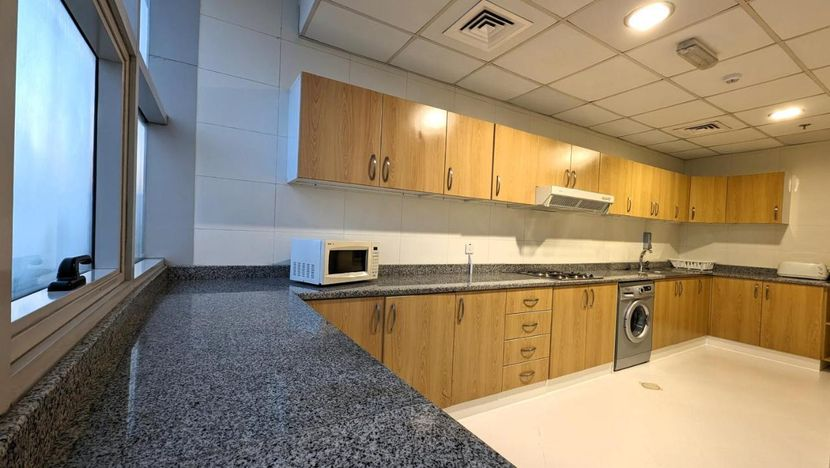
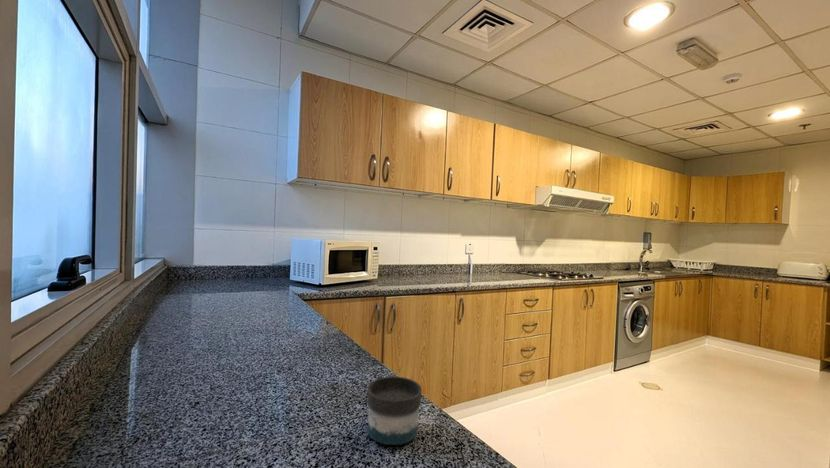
+ mug (388, 408)
